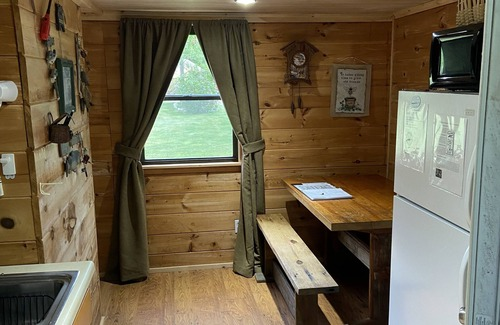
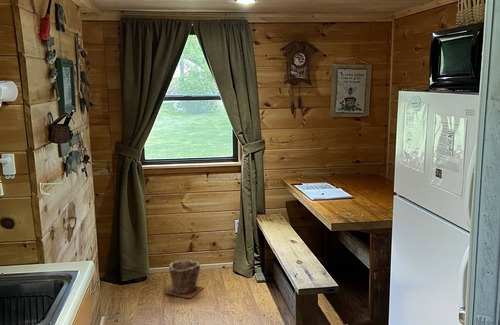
+ plant pot (185, 276)
